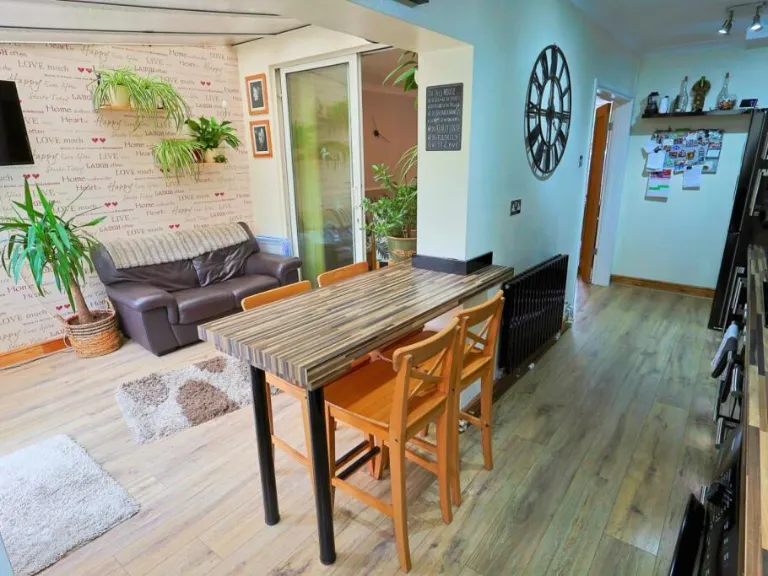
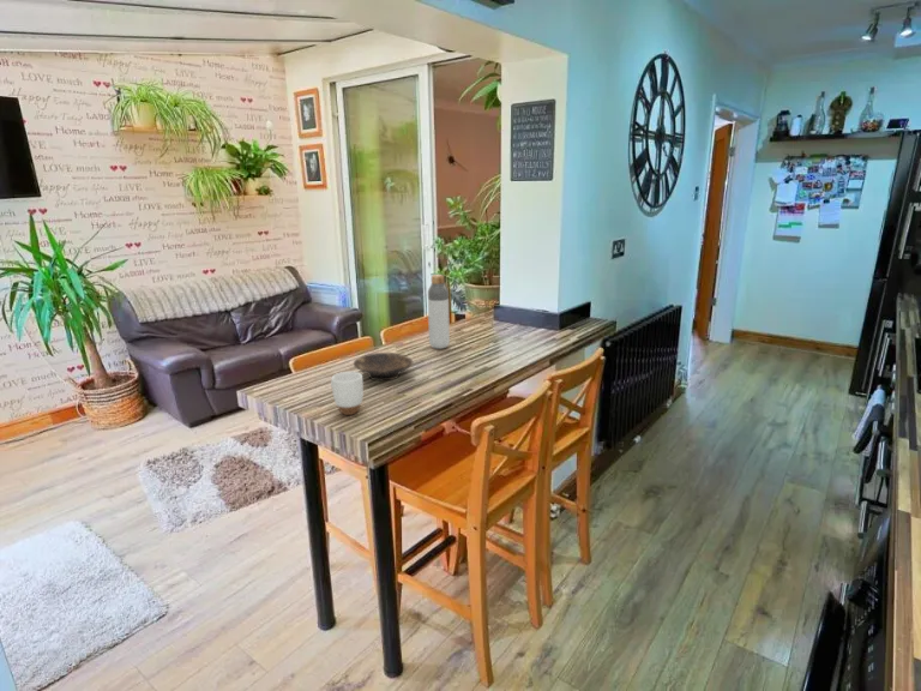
+ mug (344, 392)
+ bottle (438, 312)
+ bowl (384, 368)
